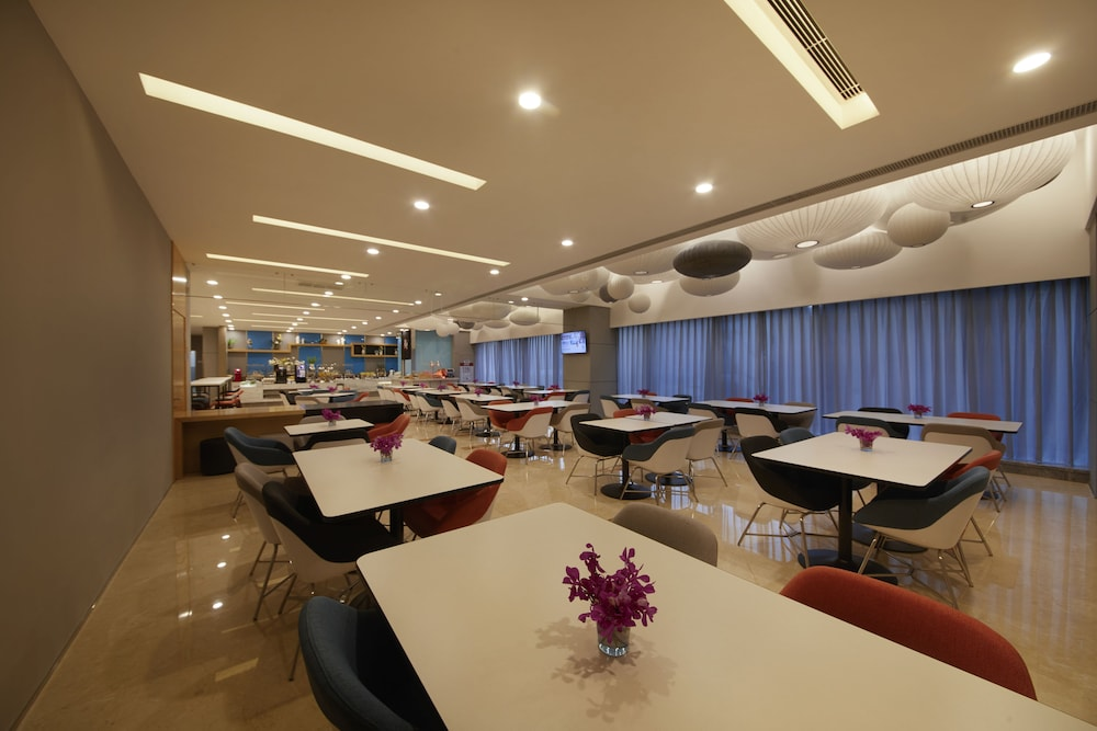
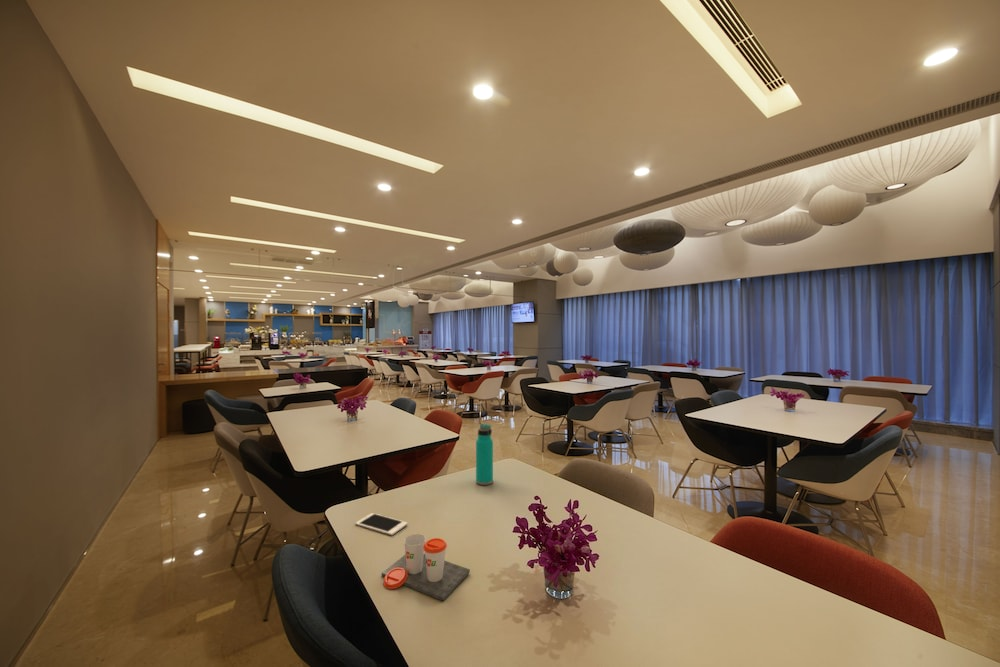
+ cup (422, 559)
+ water bottle (484, 453)
+ cell phone (381, 523)
